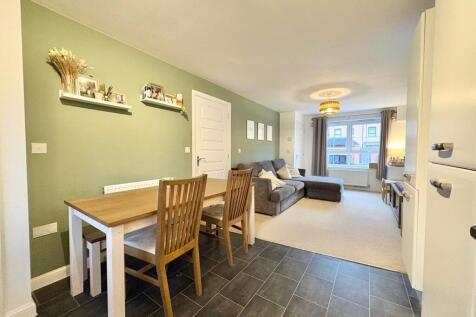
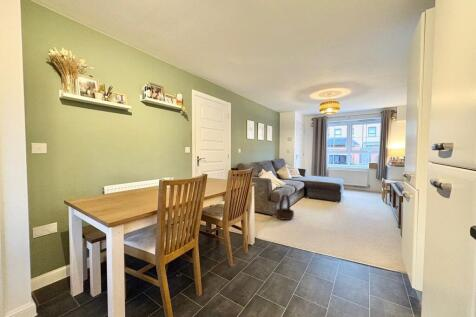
+ basket (284, 208)
